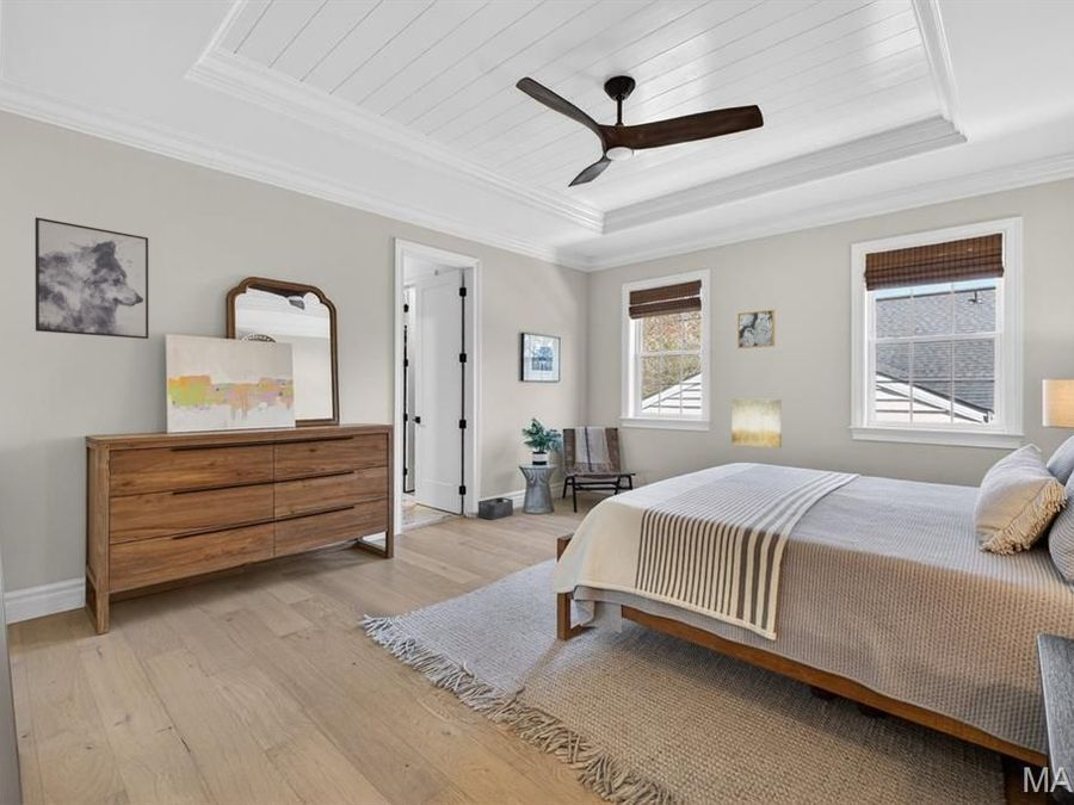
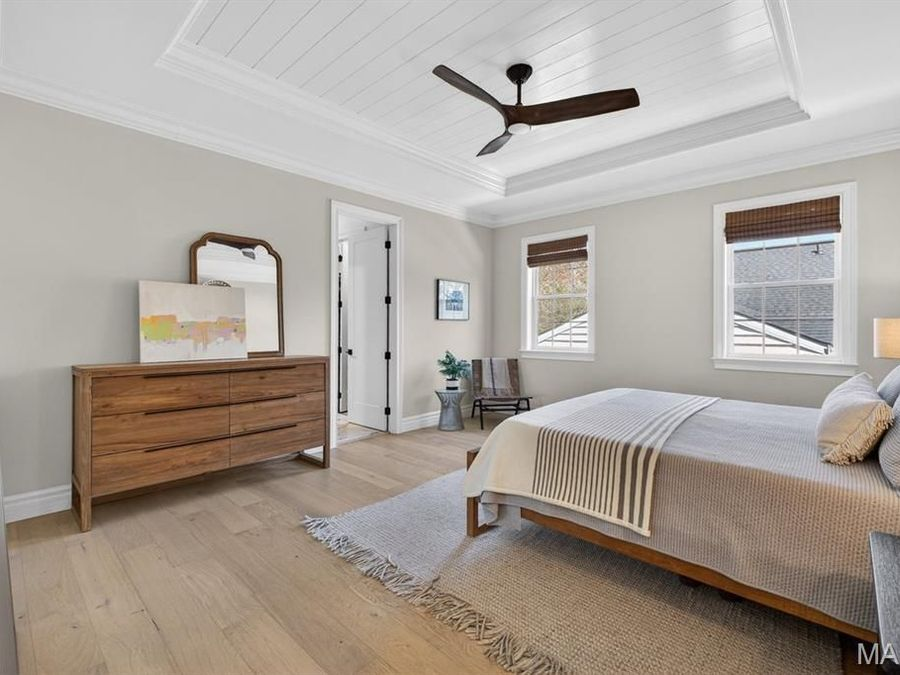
- wall art (755, 329)
- wall art (94, 281)
- storage bin (495, 507)
- wall art (755, 422)
